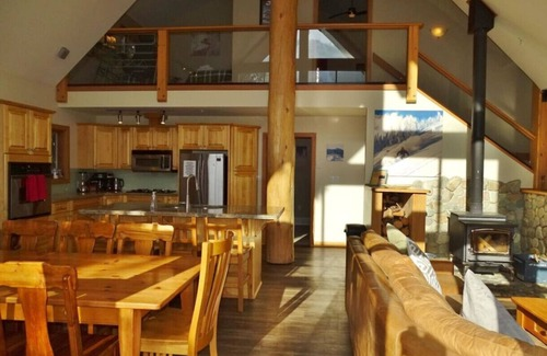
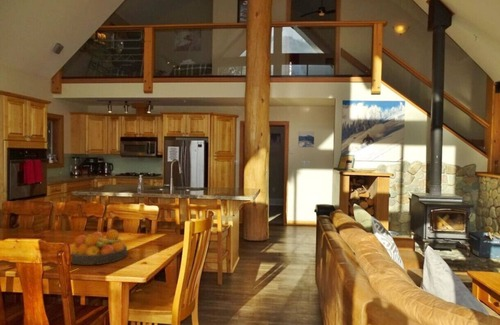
+ fruit bowl (97, 244)
